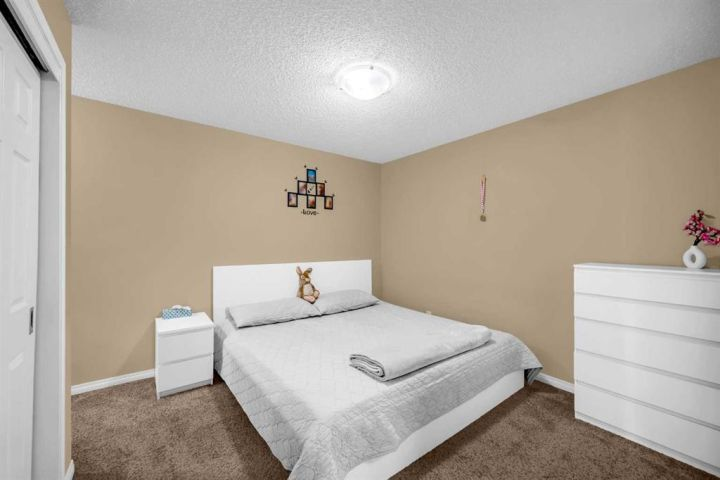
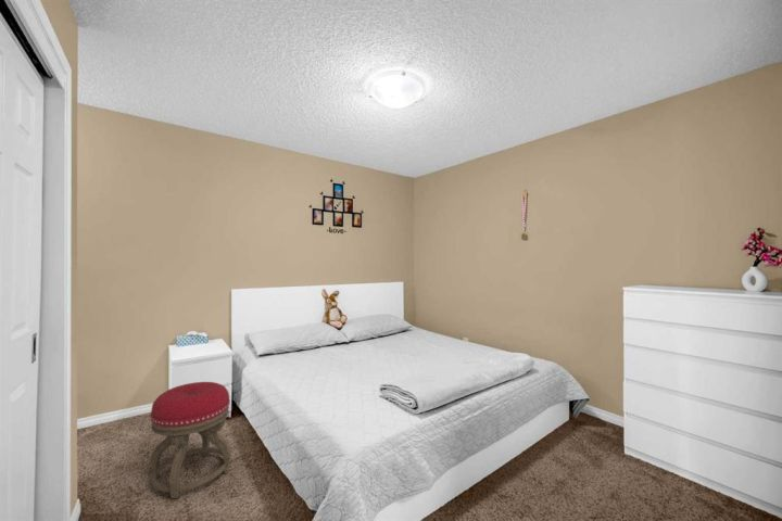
+ stool (191, 432)
